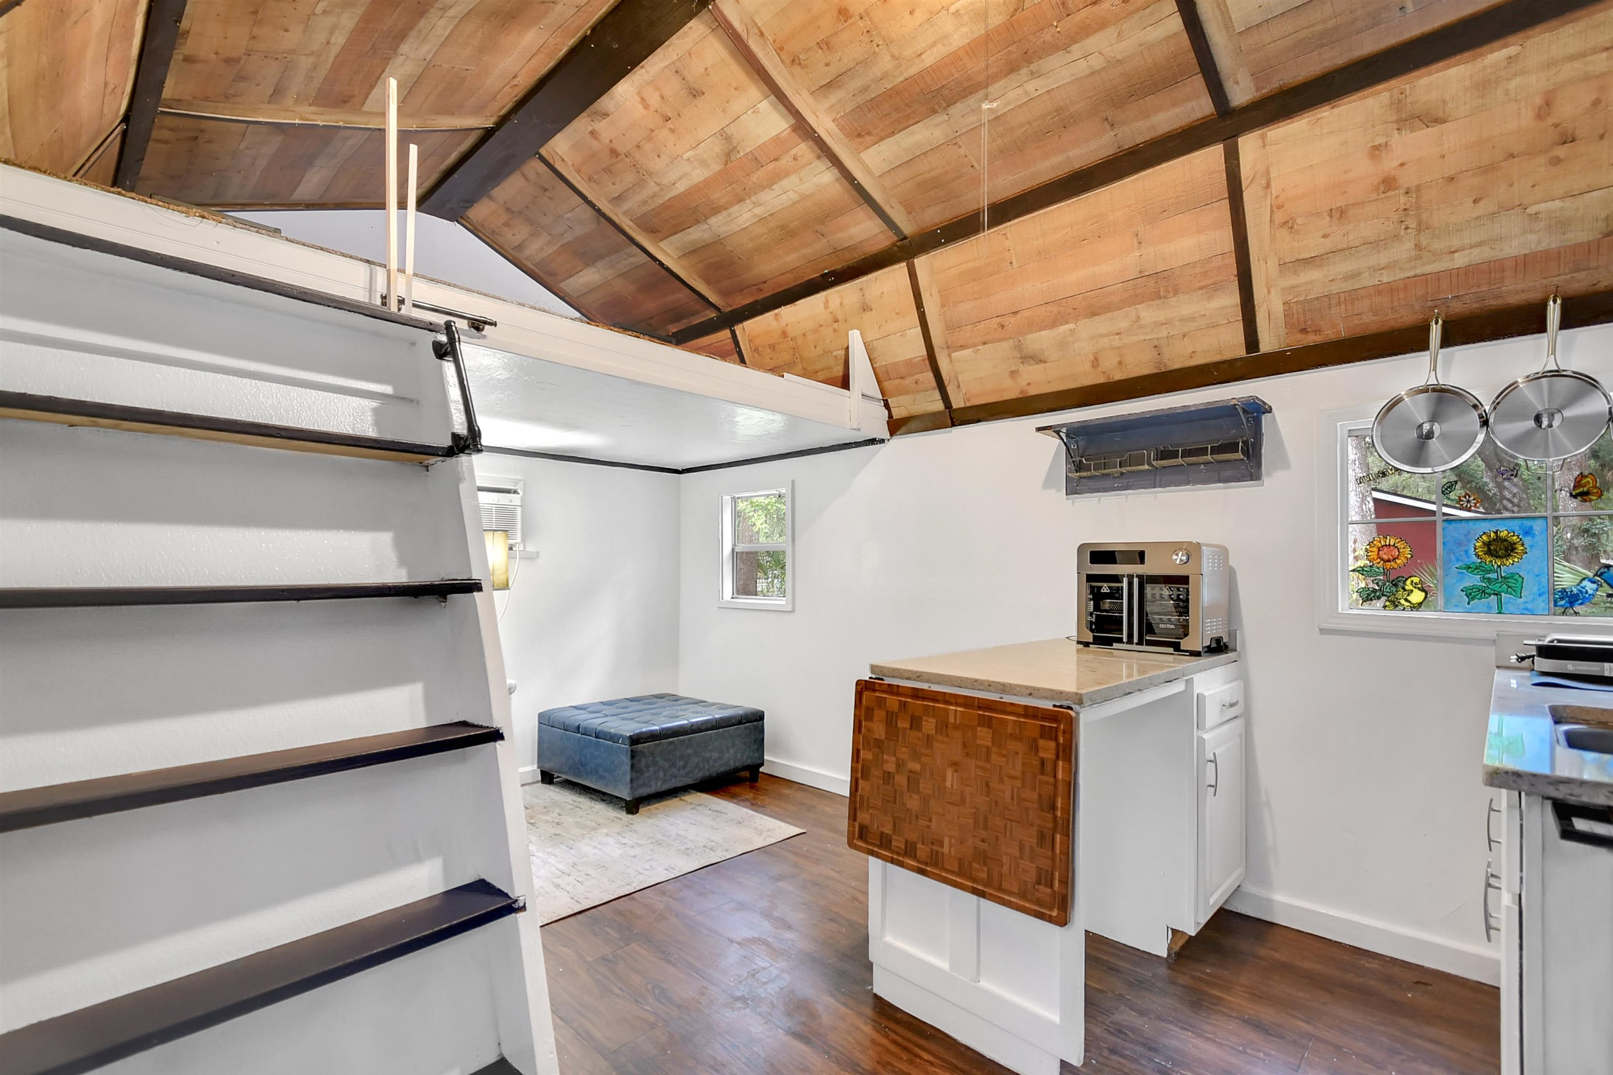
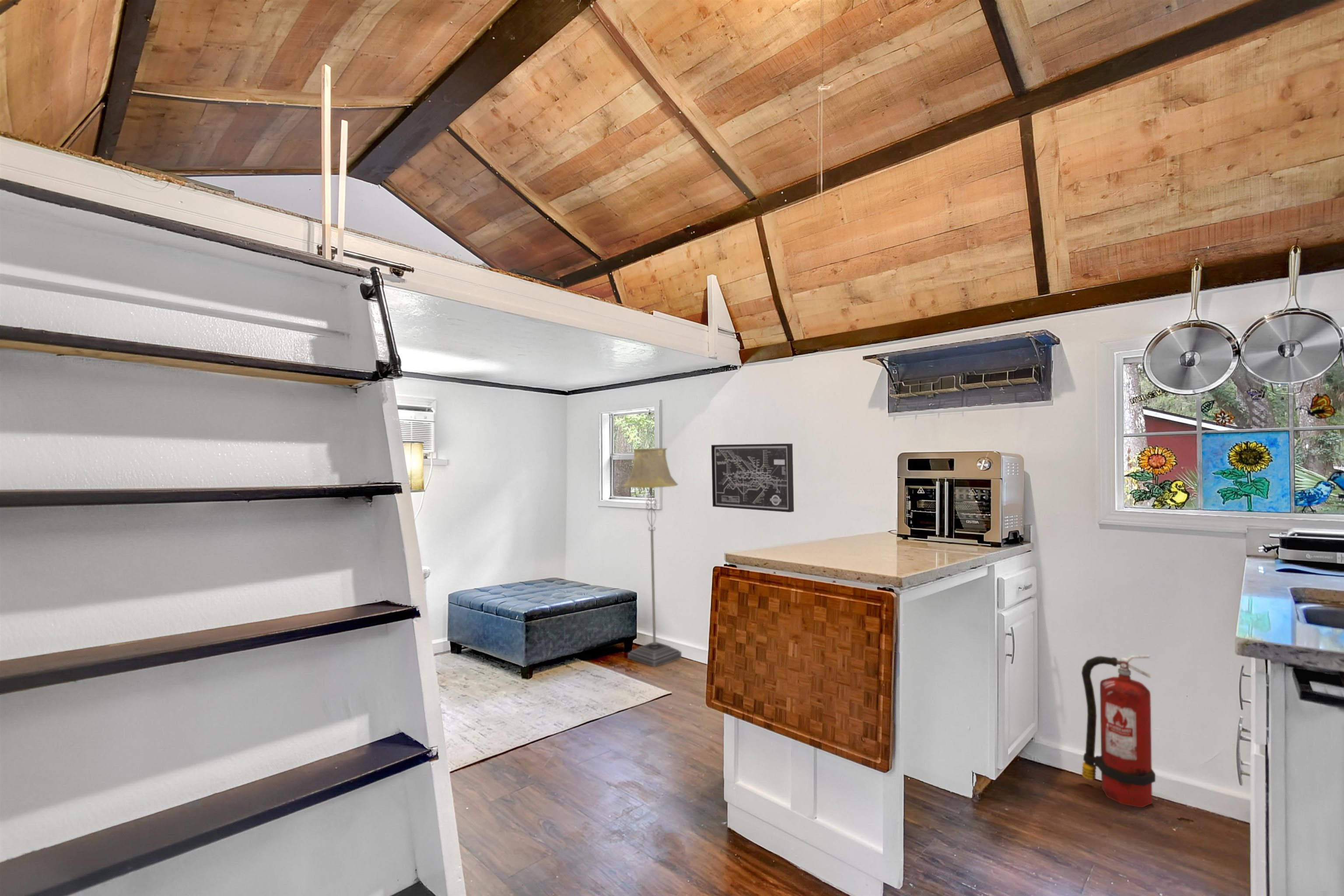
+ floor lamp (652, 553)
+ fire extinguisher (1116, 721)
+ wall art (750, 476)
